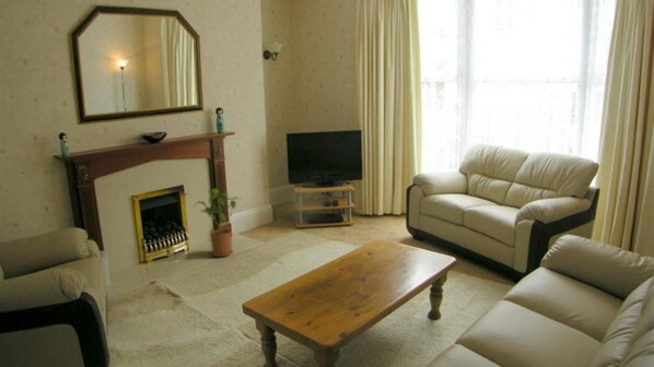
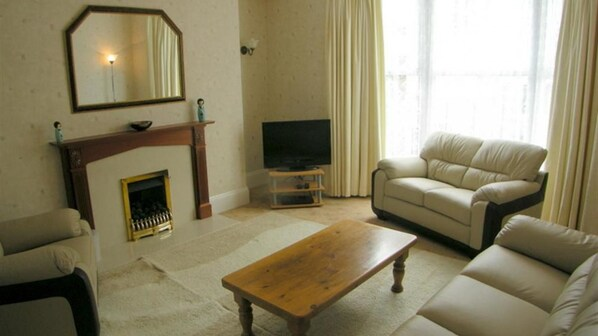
- house plant (215, 221)
